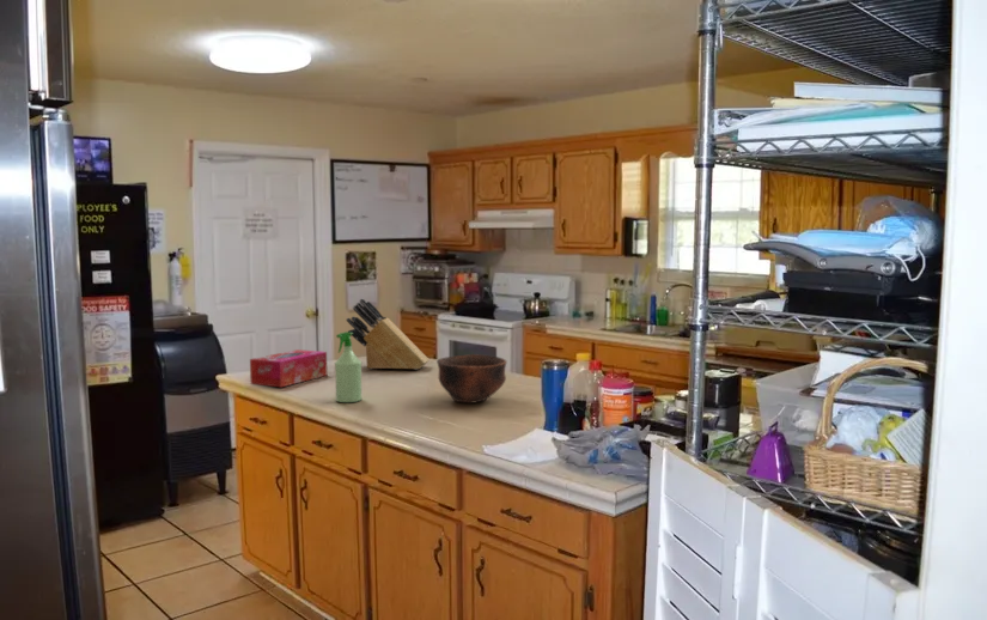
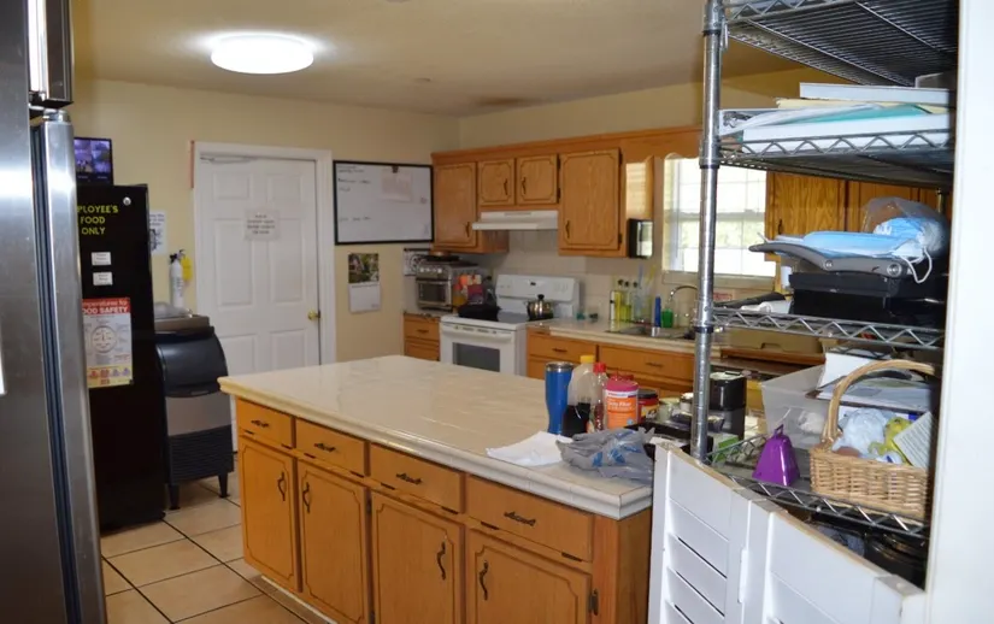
- spray bottle (347, 365)
- tissue box (290, 367)
- bowl (471, 379)
- knife block (388, 333)
